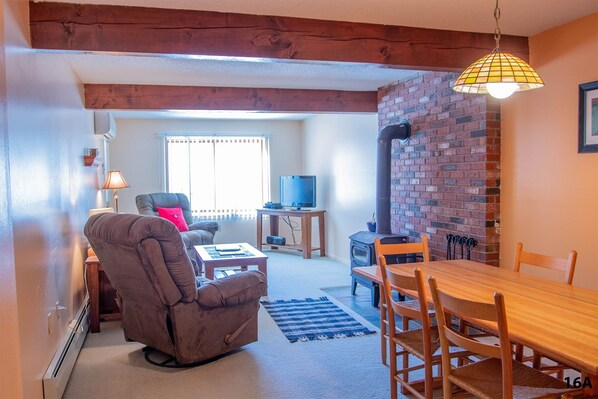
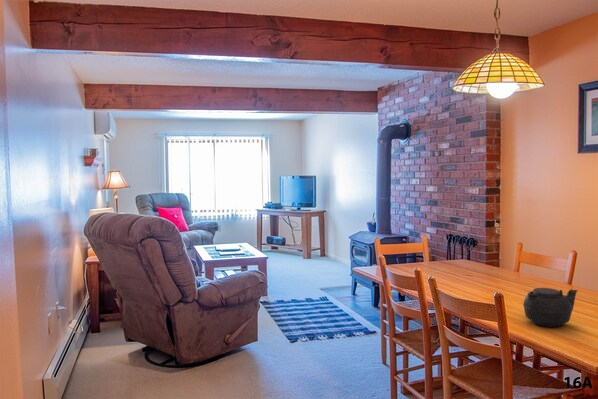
+ teapot (551, 306)
